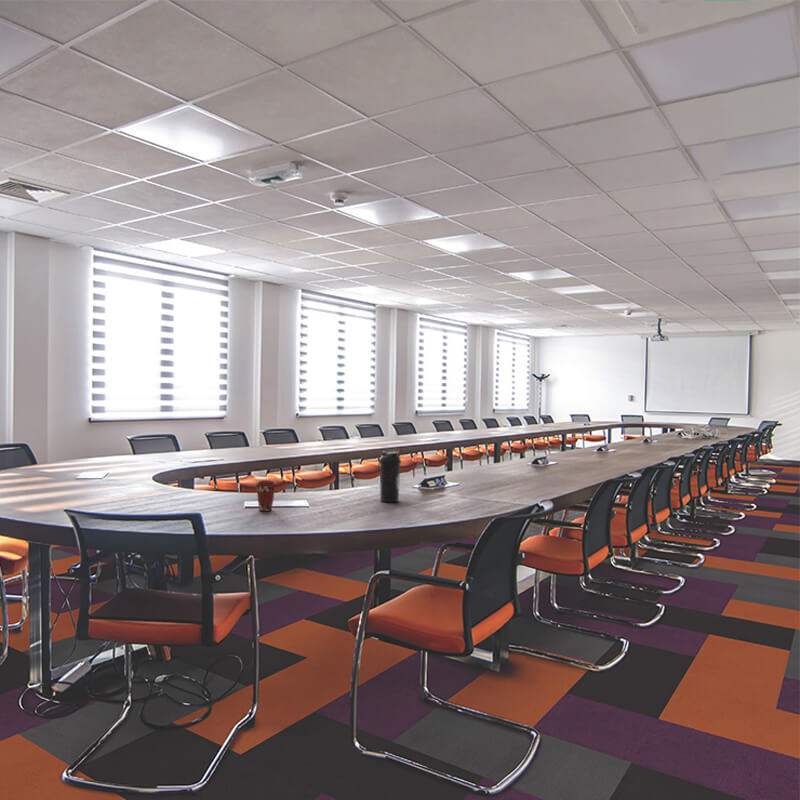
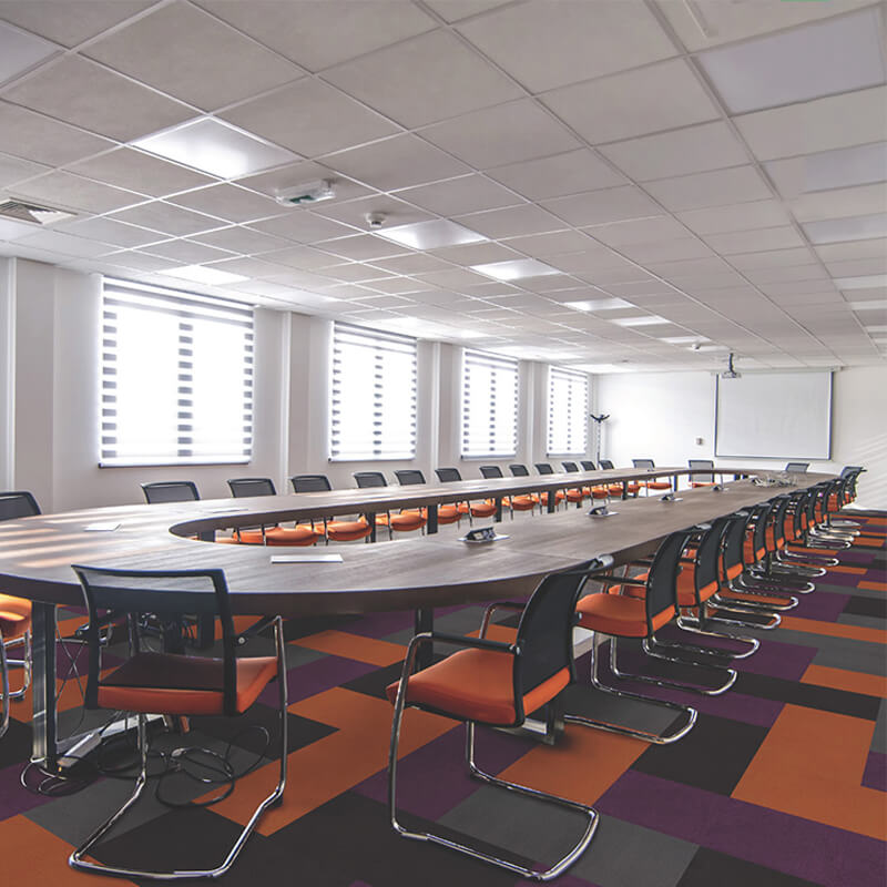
- coffee cup (265, 495)
- water bottle (389, 476)
